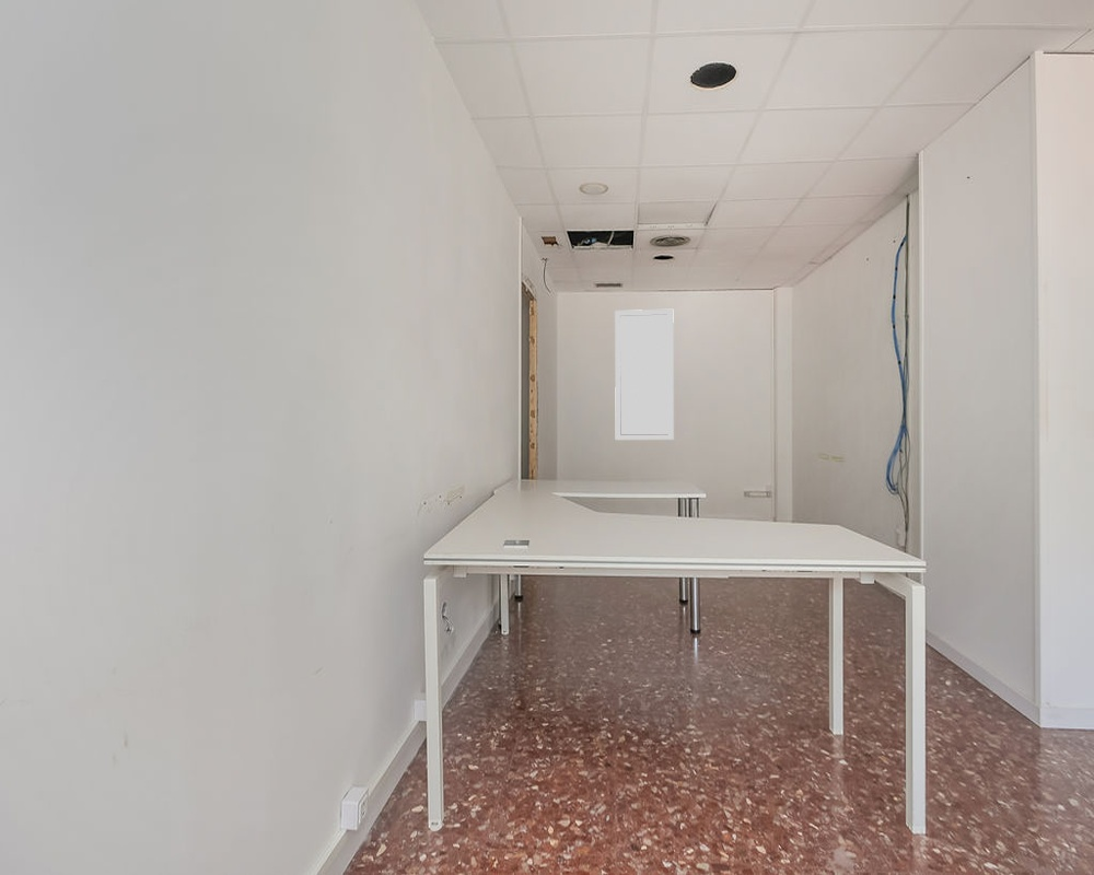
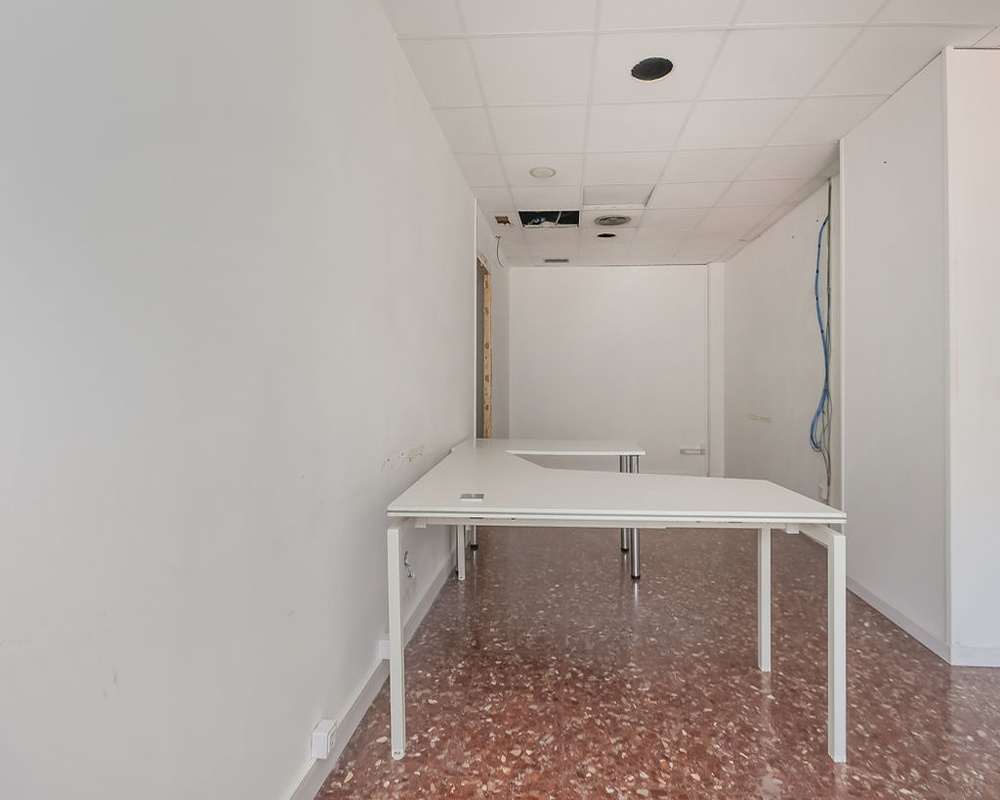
- wall art (643, 374)
